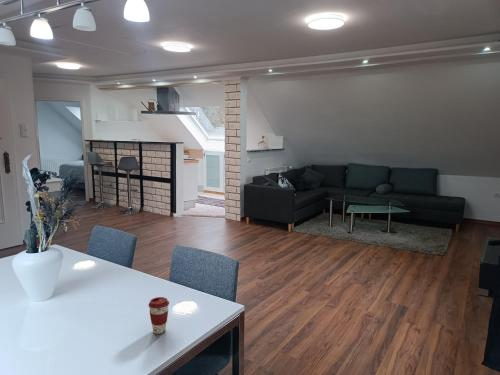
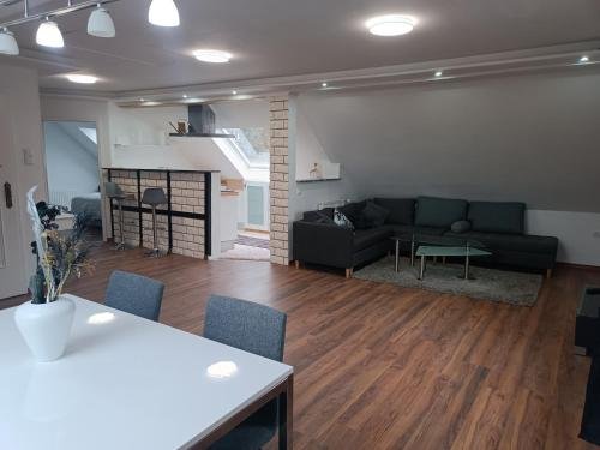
- coffee cup (159, 315)
